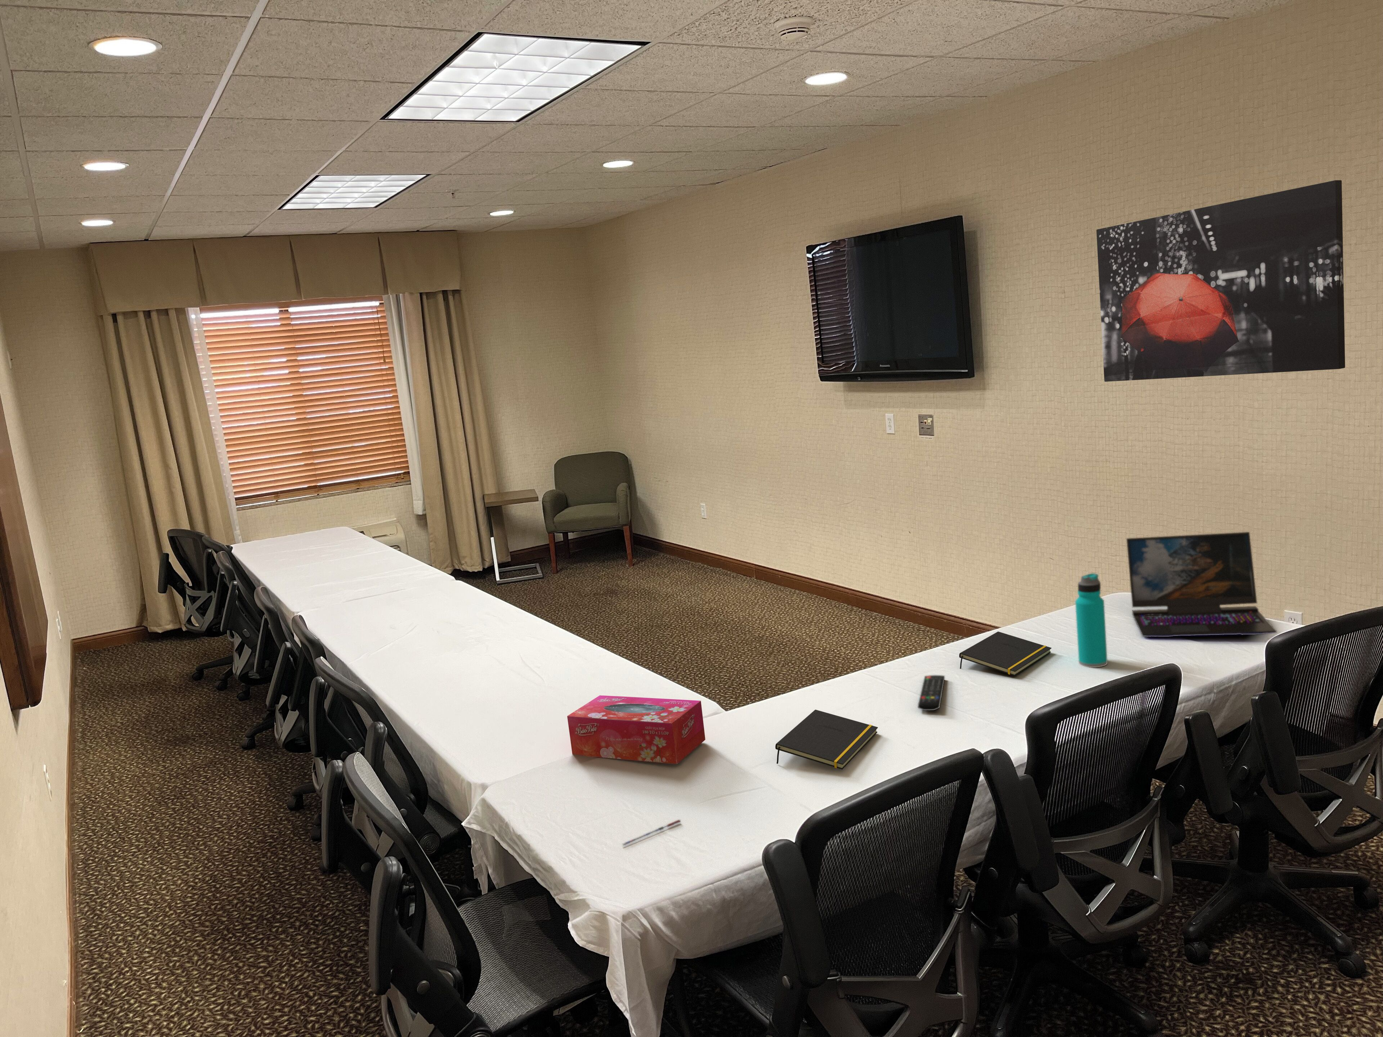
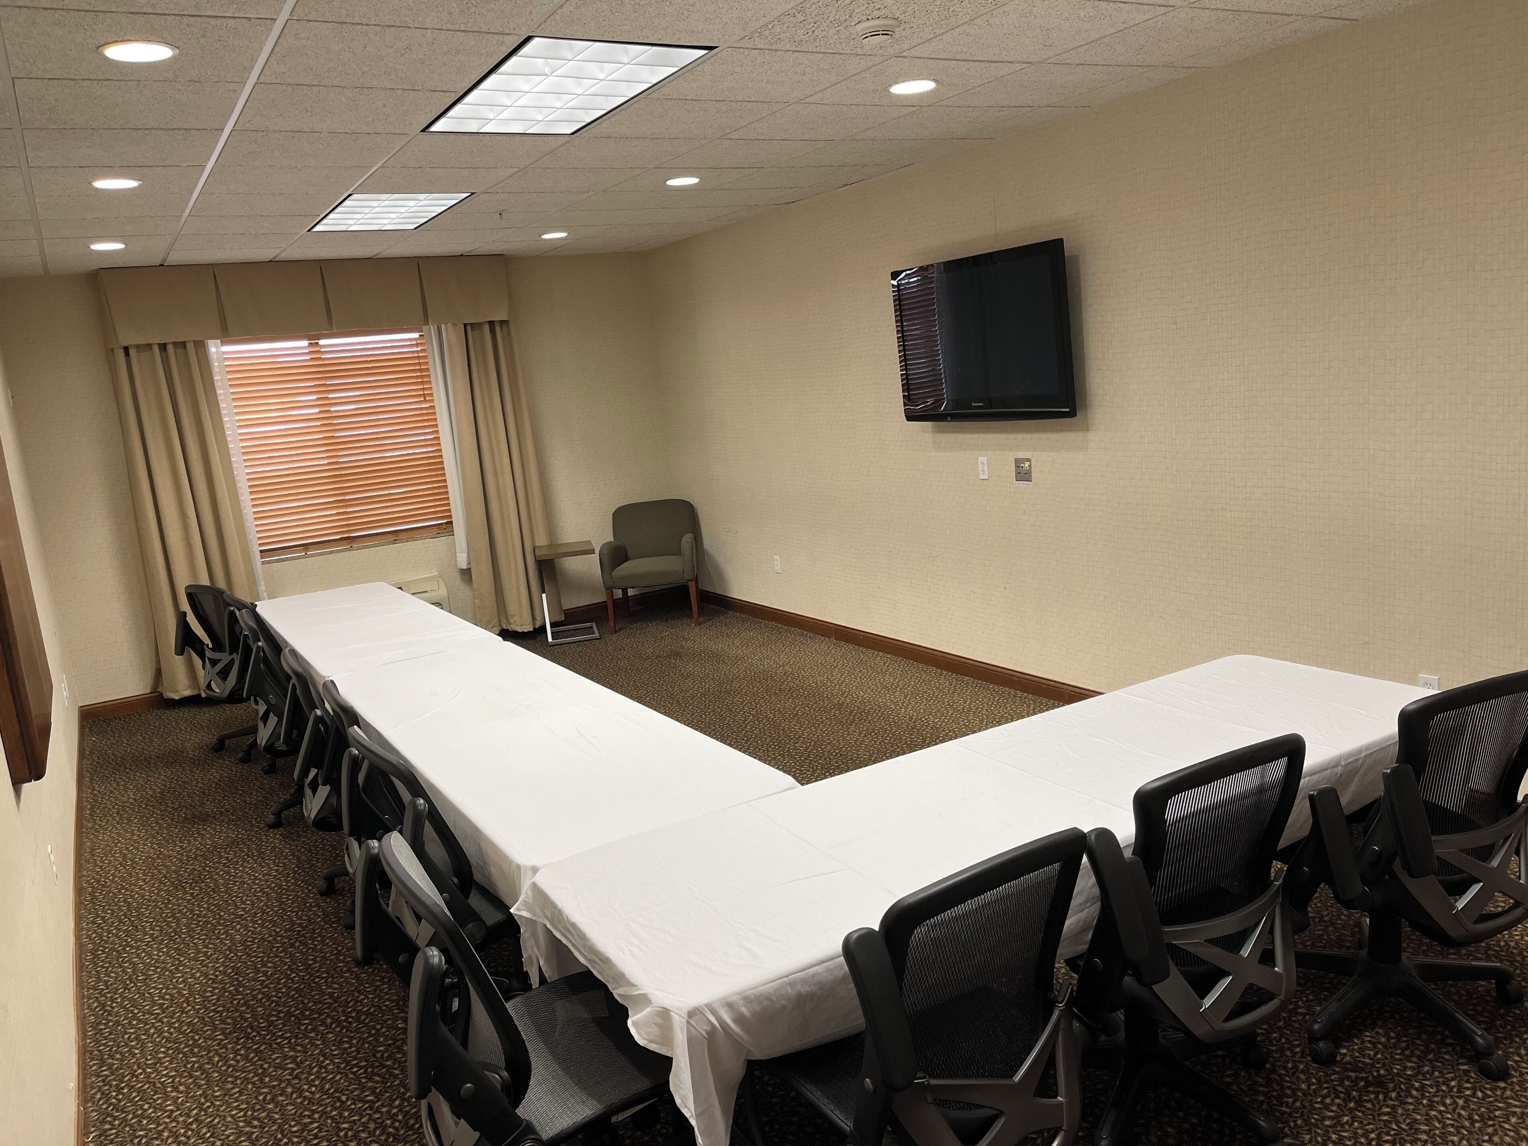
- notepad (828, 737)
- pen (652, 832)
- laptop (1197, 584)
- remote control (932, 692)
- tissue box (636, 728)
- wall art (1210, 292)
- water bottle (1090, 620)
- notepad (1005, 652)
